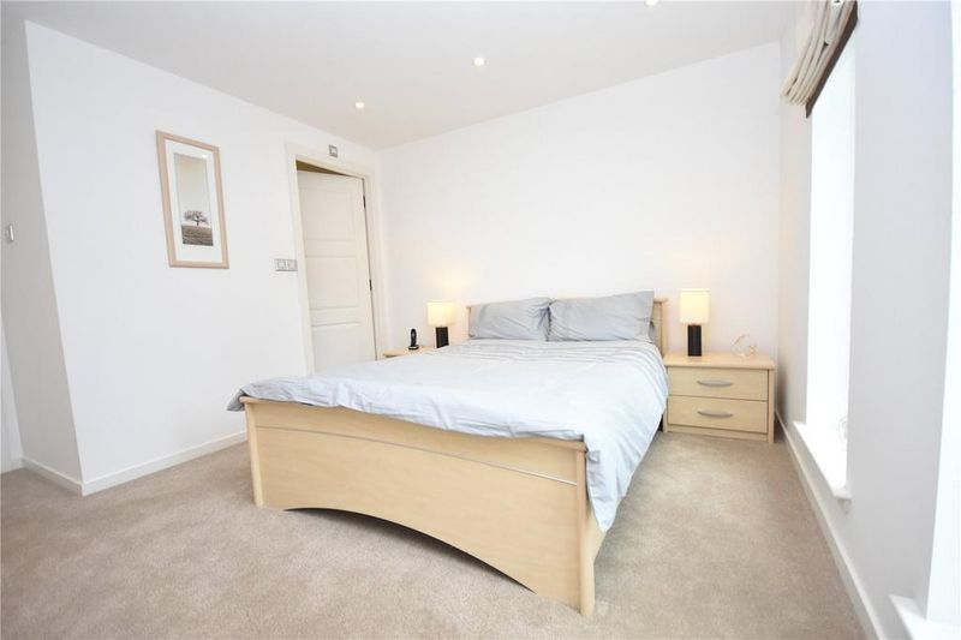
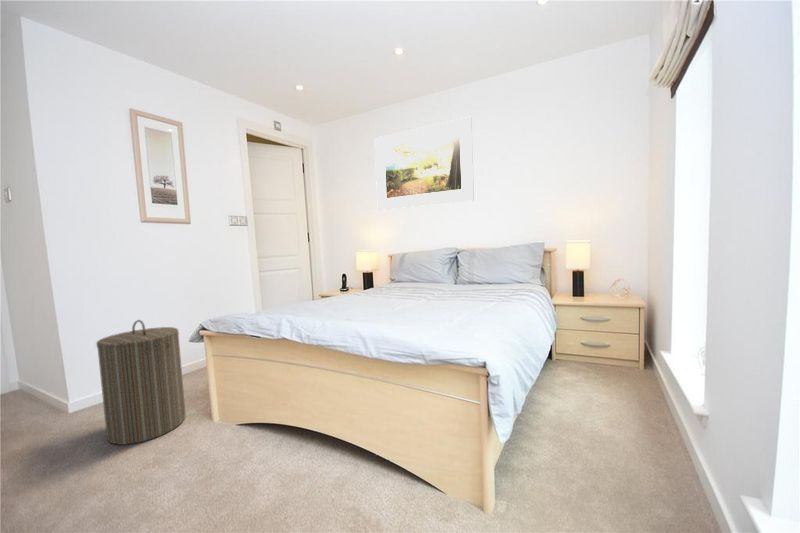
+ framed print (420, 167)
+ laundry hamper (143, 373)
